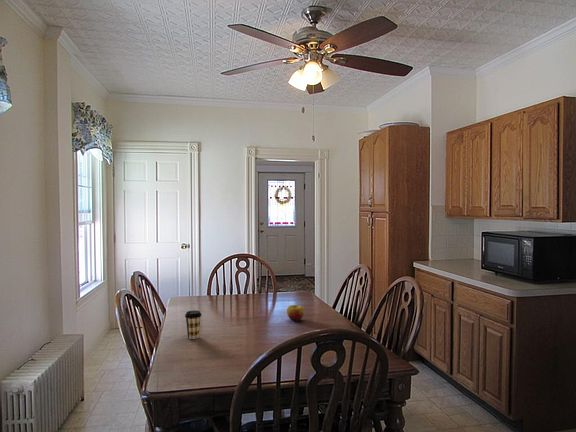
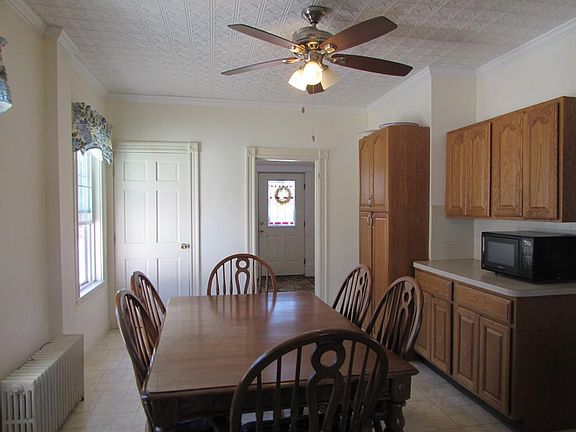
- apple (295, 312)
- coffee cup (193, 324)
